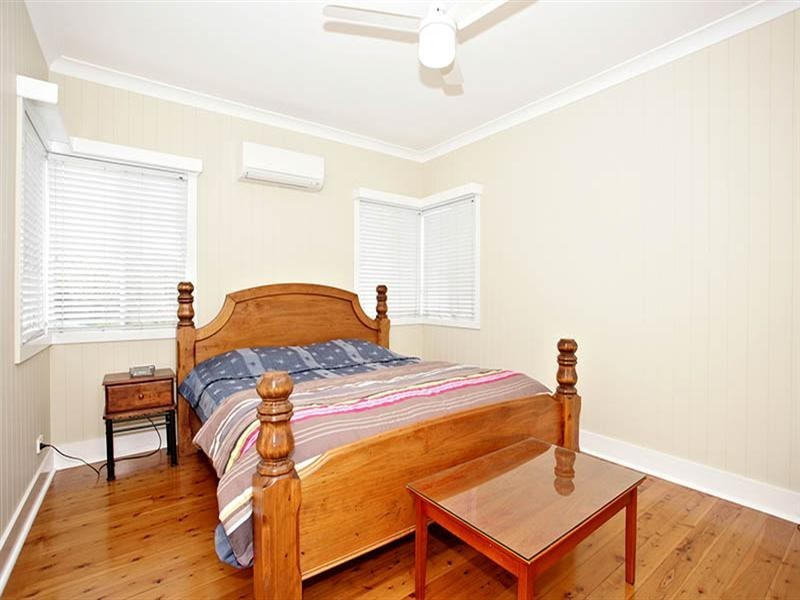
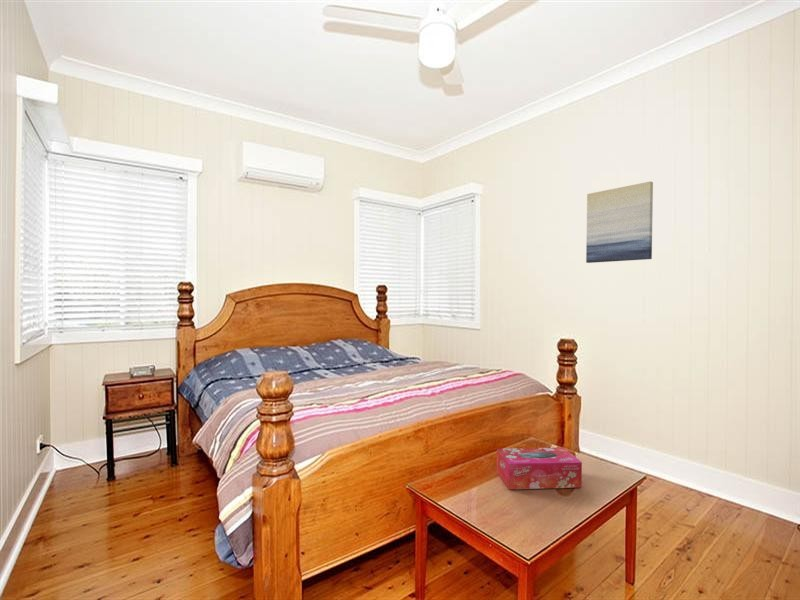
+ wall art (617, 224)
+ tissue box (537, 467)
